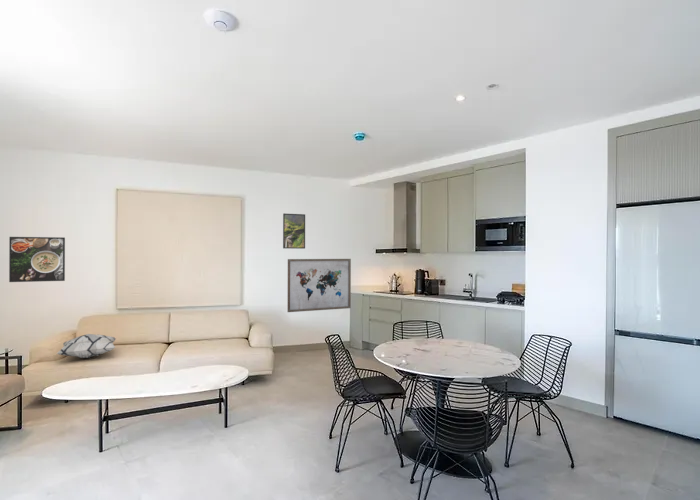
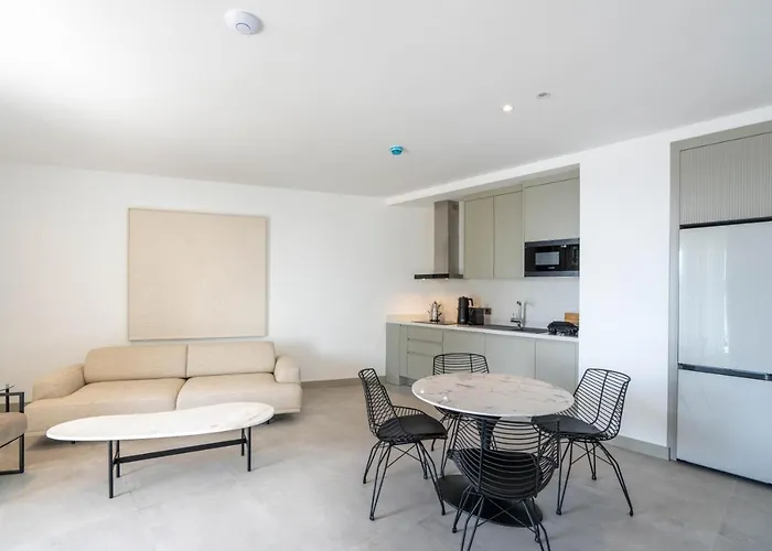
- decorative pillow (88, 345)
- wall art (320, 284)
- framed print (37, 259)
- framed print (294, 231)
